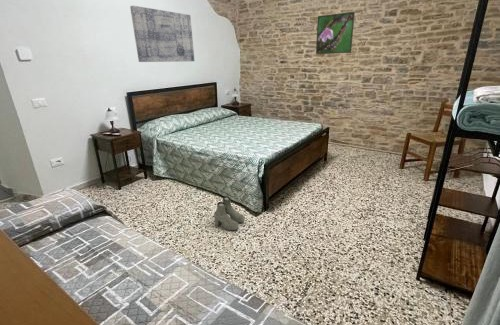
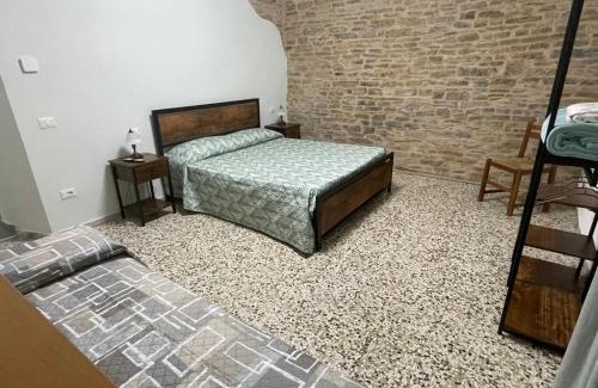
- wall art (166, 37)
- boots (228, 212)
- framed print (334, 34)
